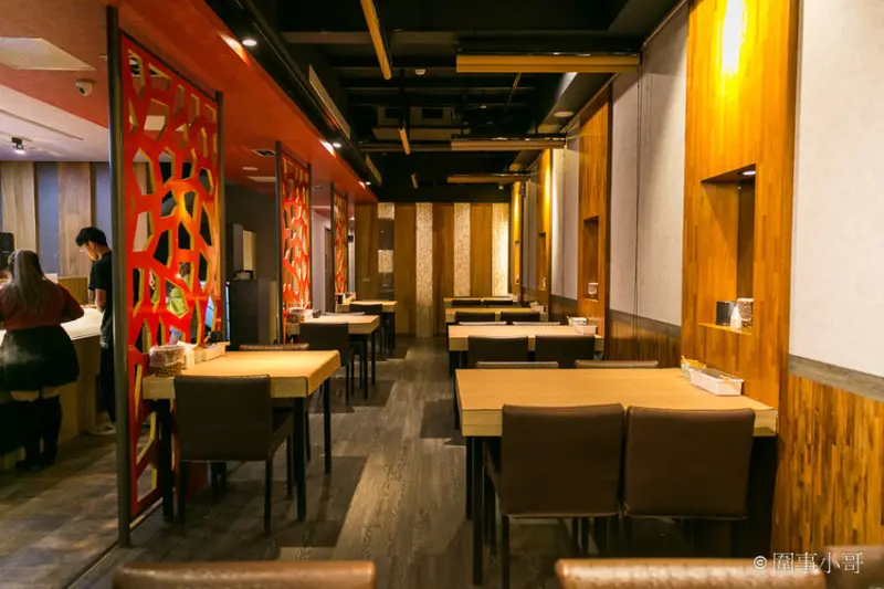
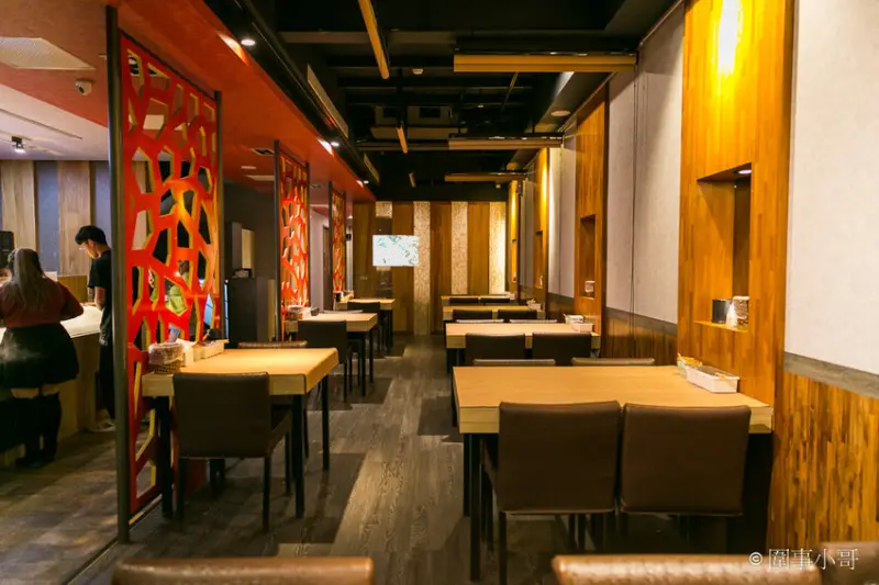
+ wall art (396, 250)
